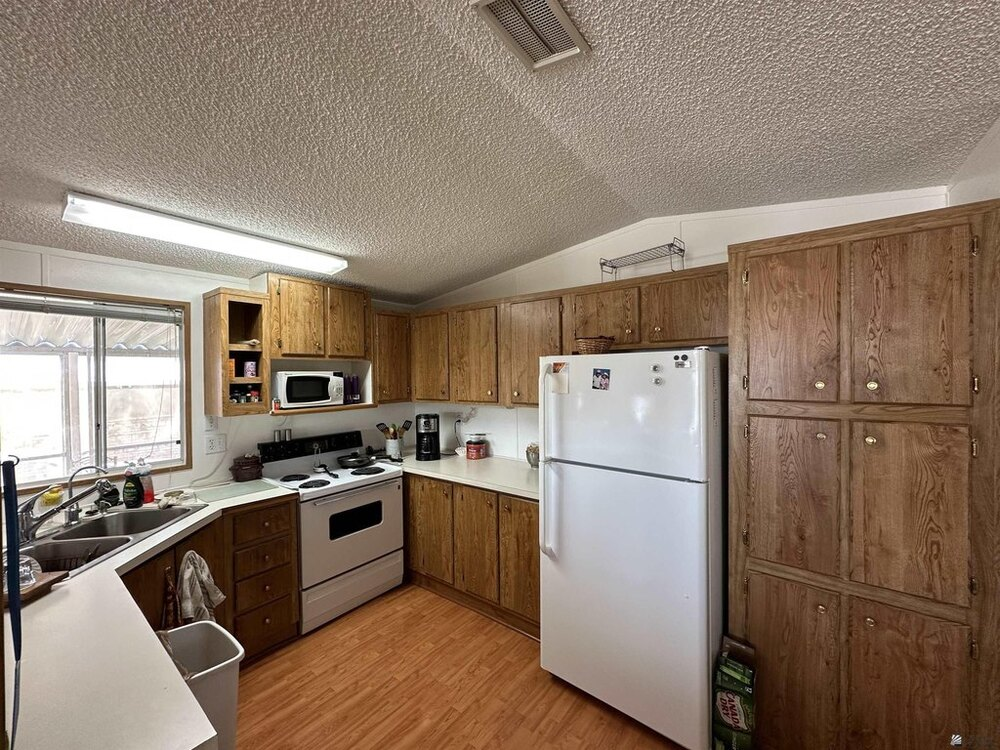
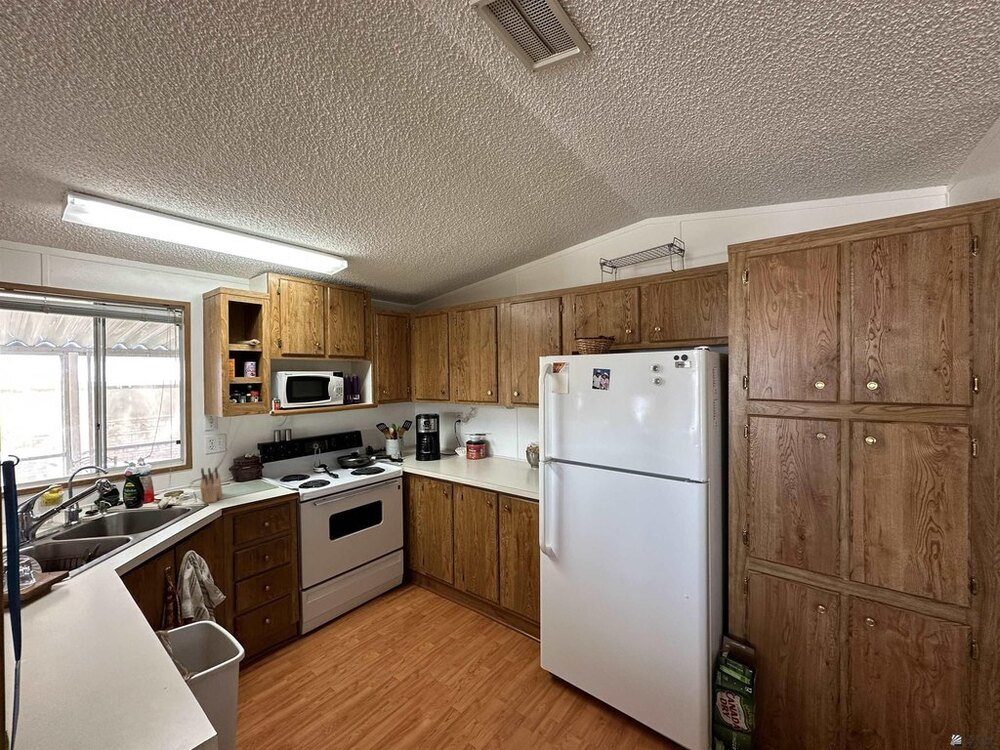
+ knife block (211, 482)
